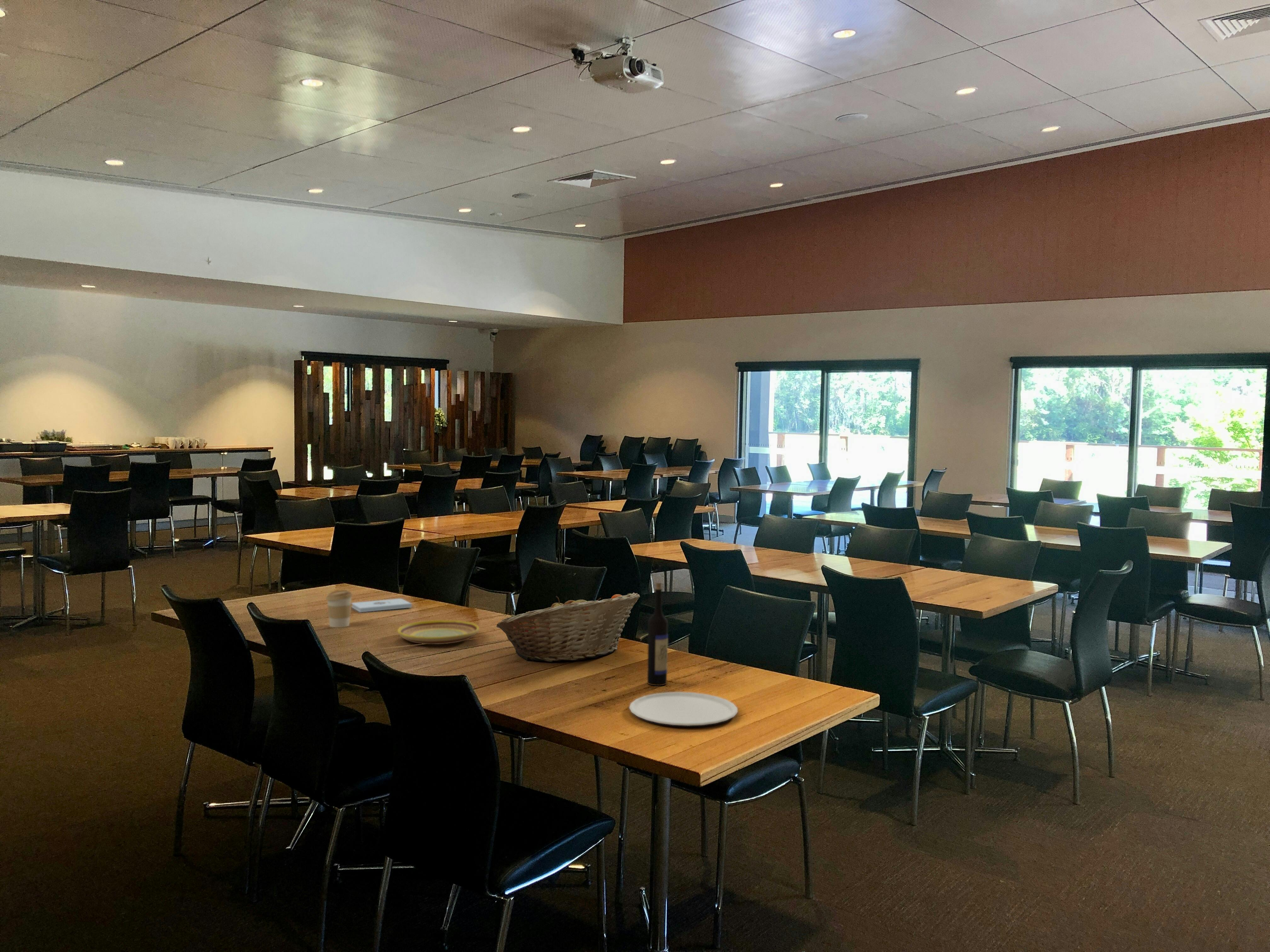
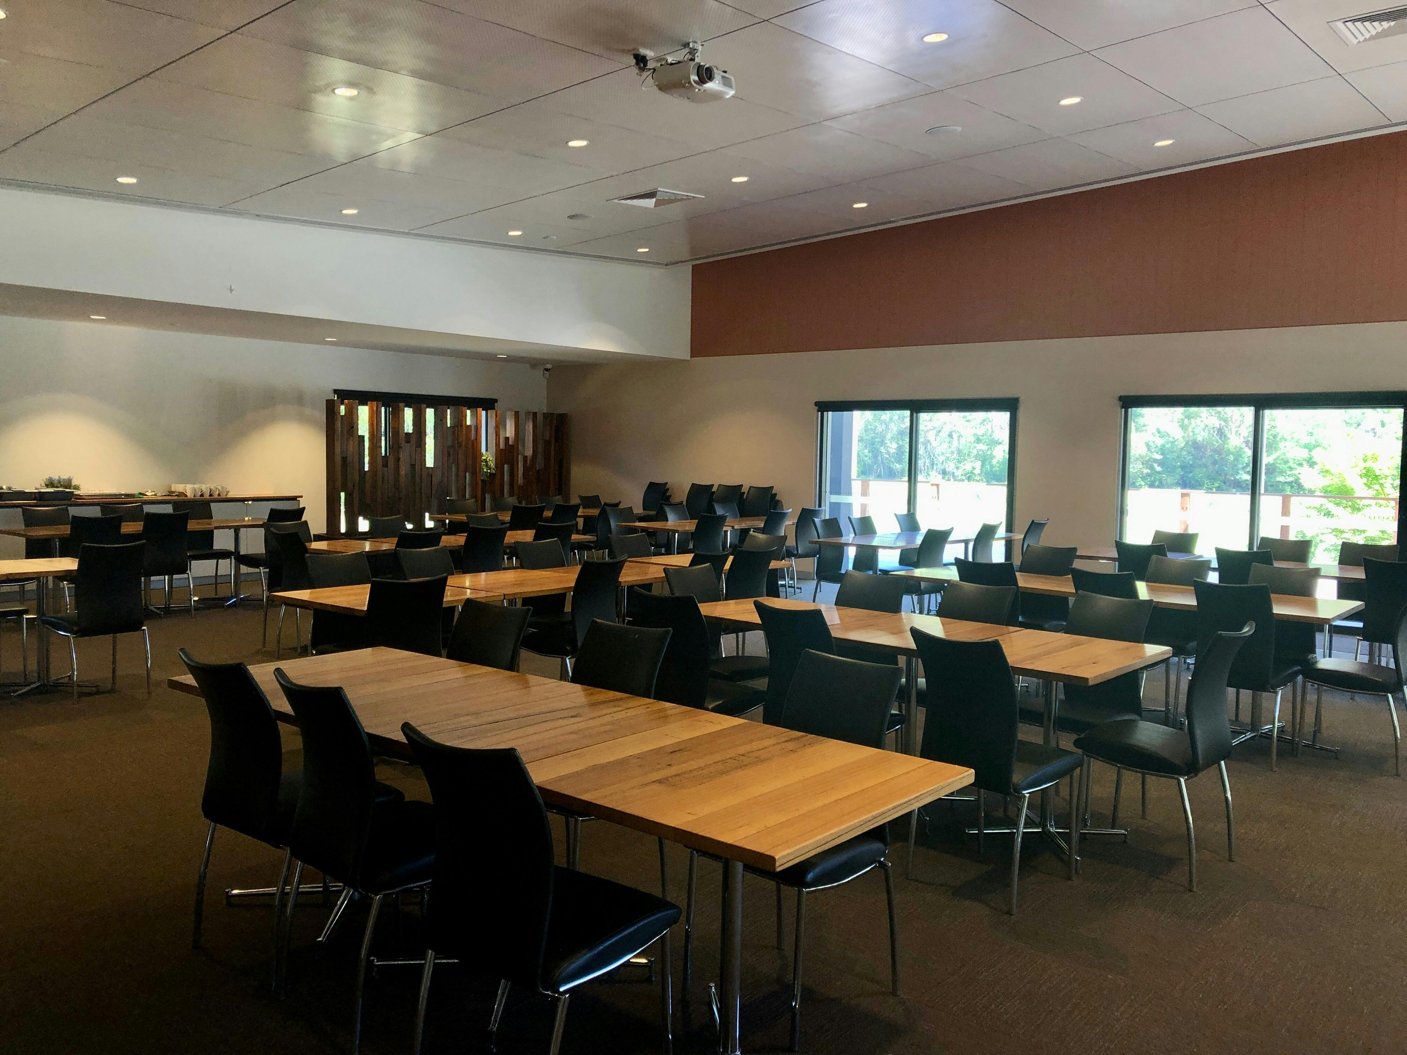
- coffee cup (339, 608)
- plate (438, 633)
- notepad (381, 605)
- wine bottle (658, 633)
- fruit basket (570, 621)
- plate (683, 709)
